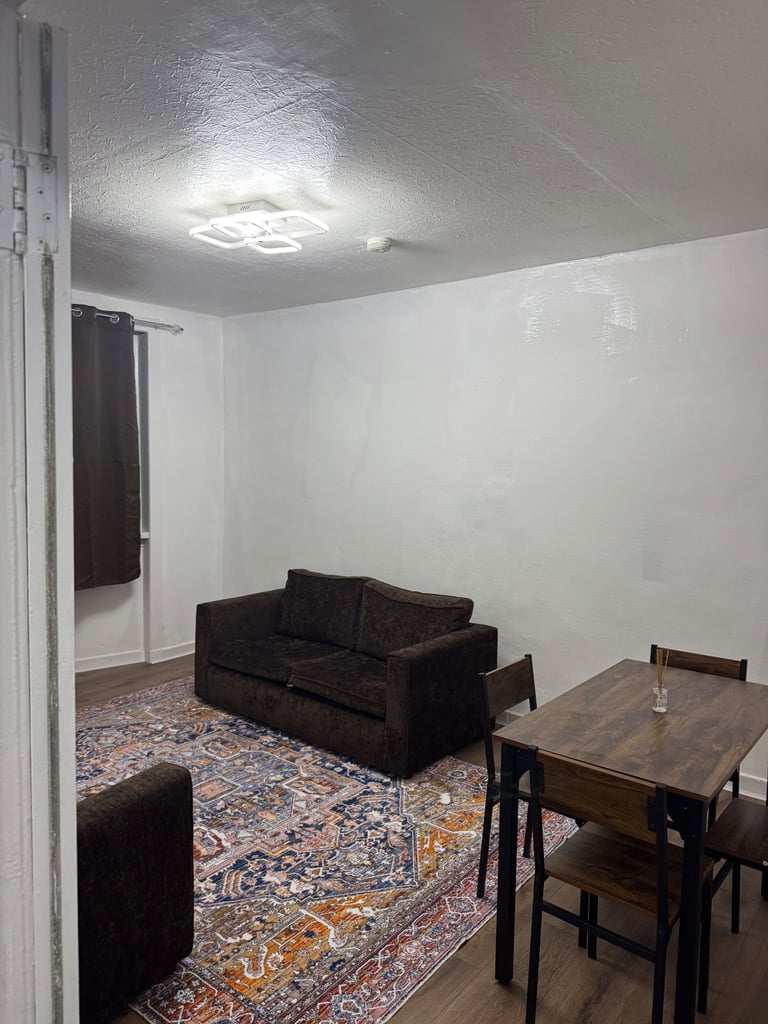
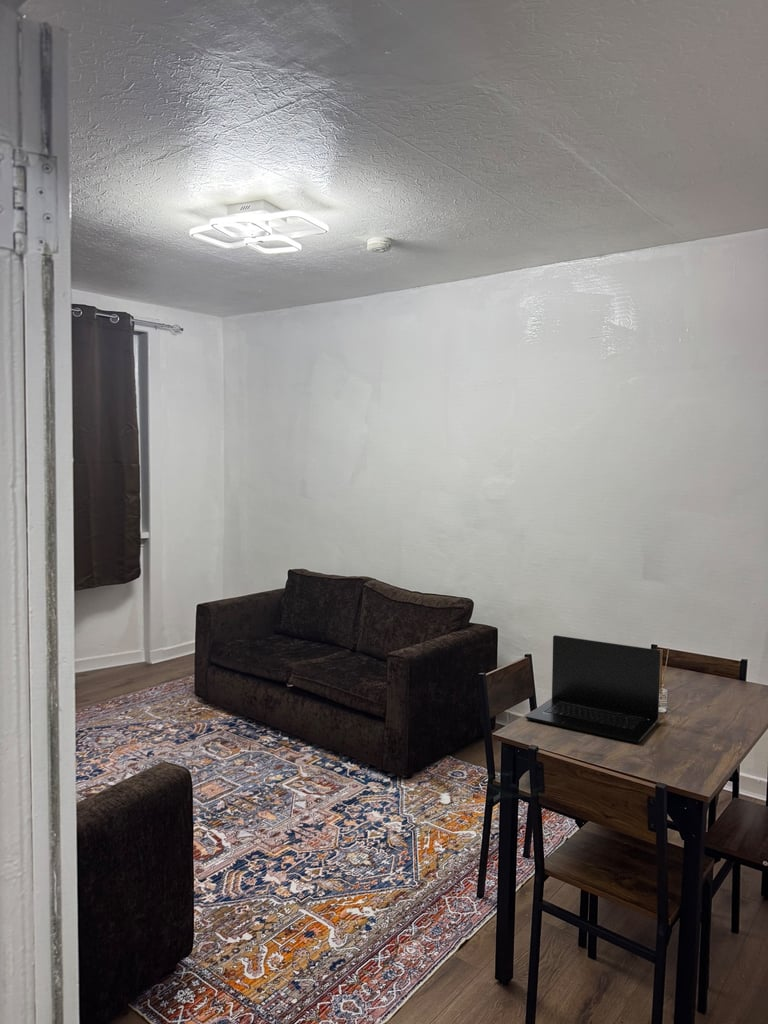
+ laptop (592, 685)
